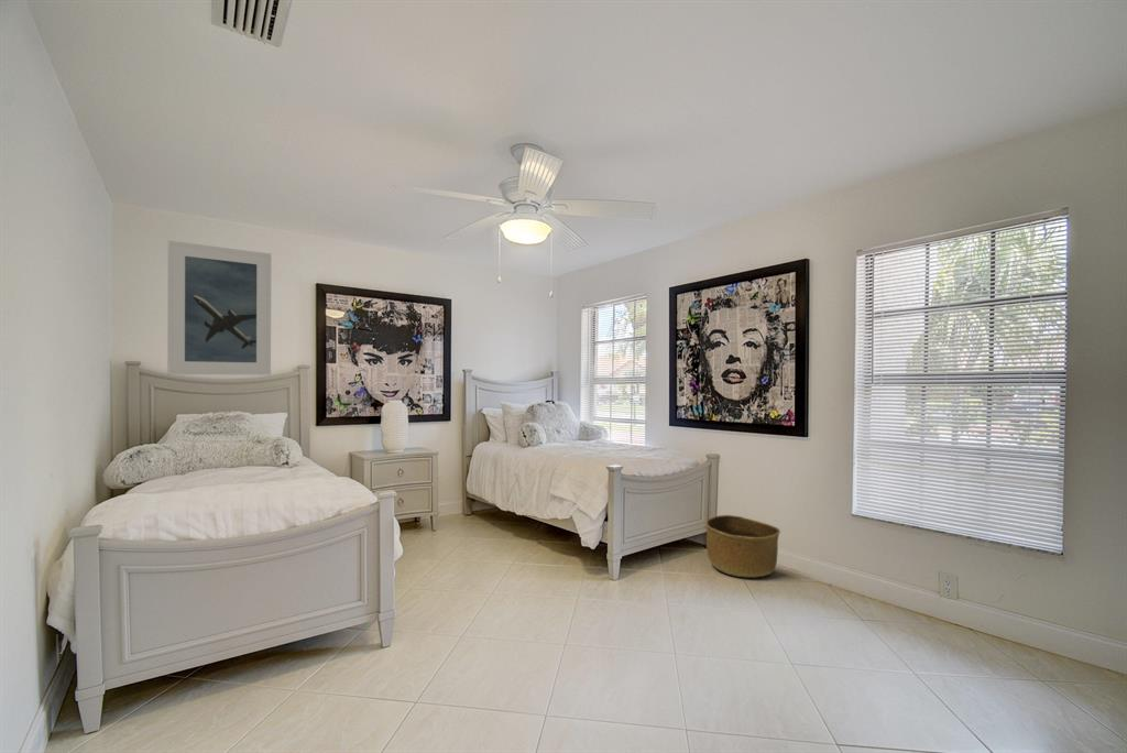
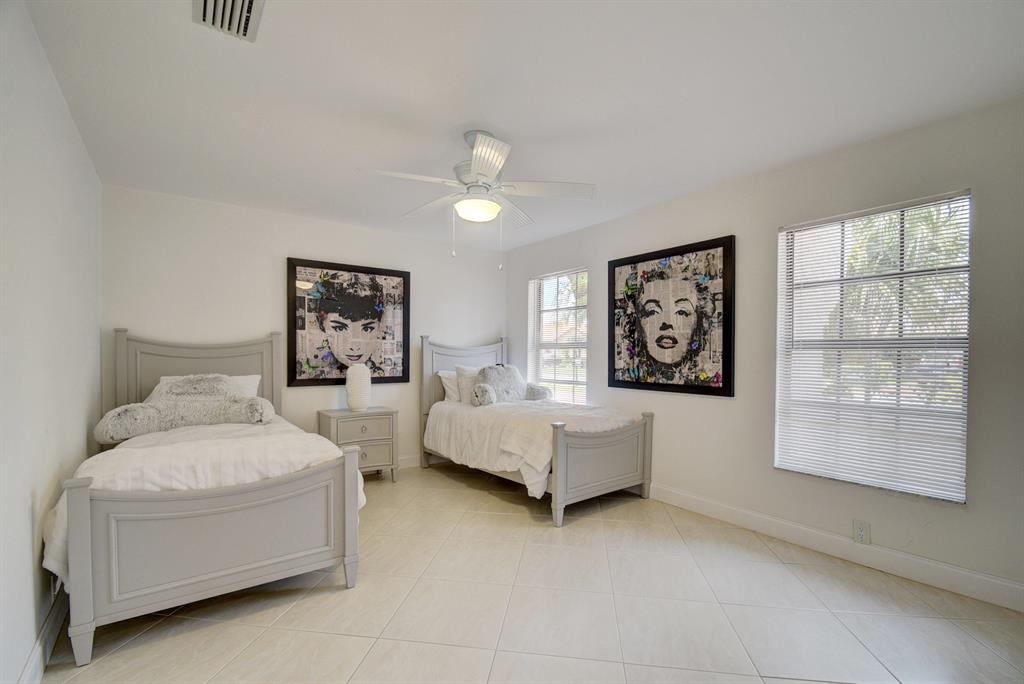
- basket (741, 546)
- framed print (221, 310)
